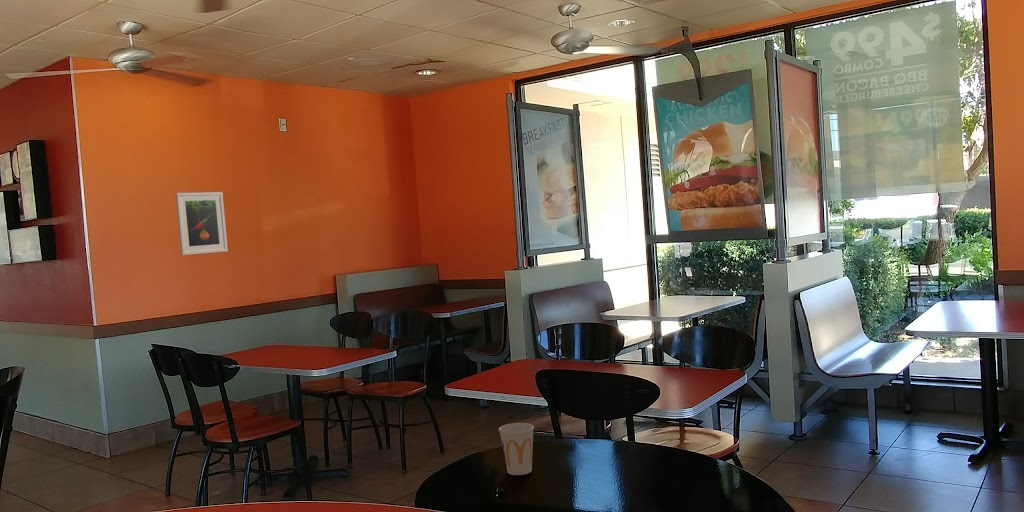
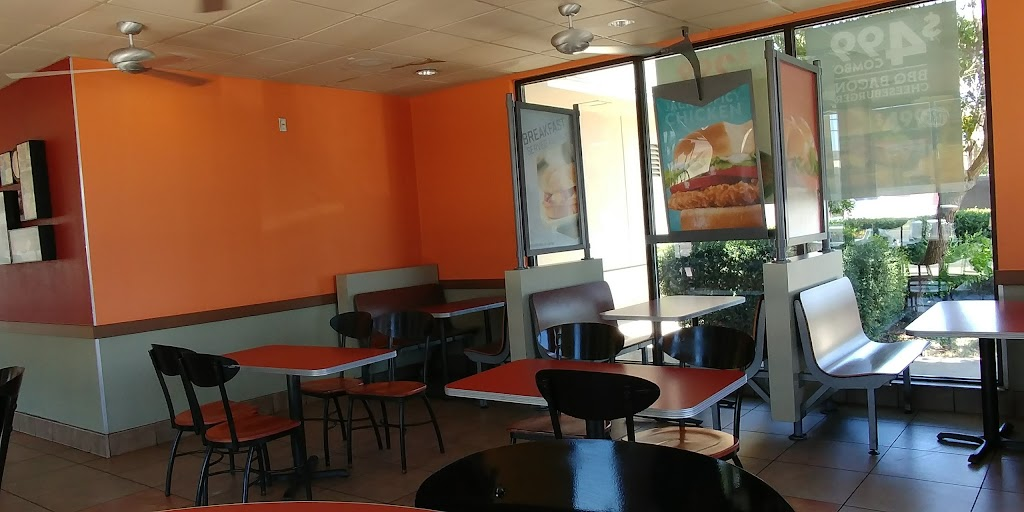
- cup (517, 449)
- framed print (202, 222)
